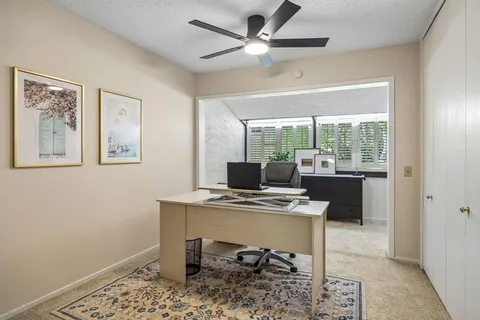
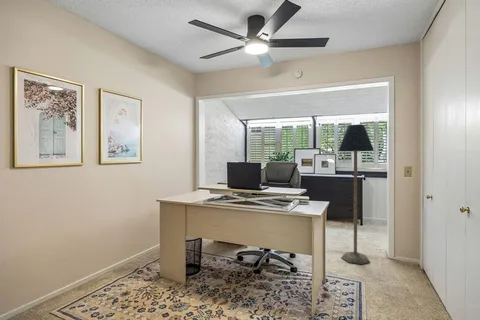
+ floor lamp (355, 192)
